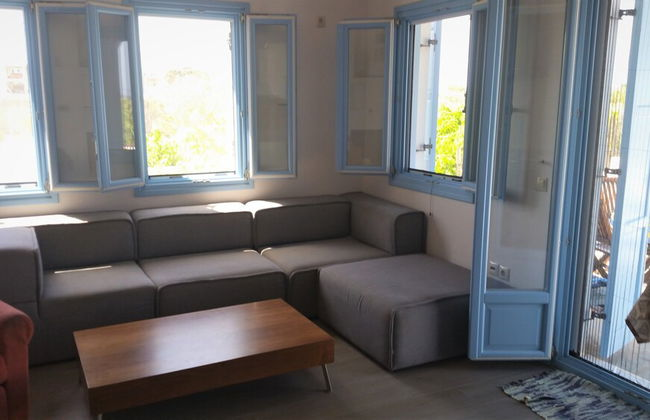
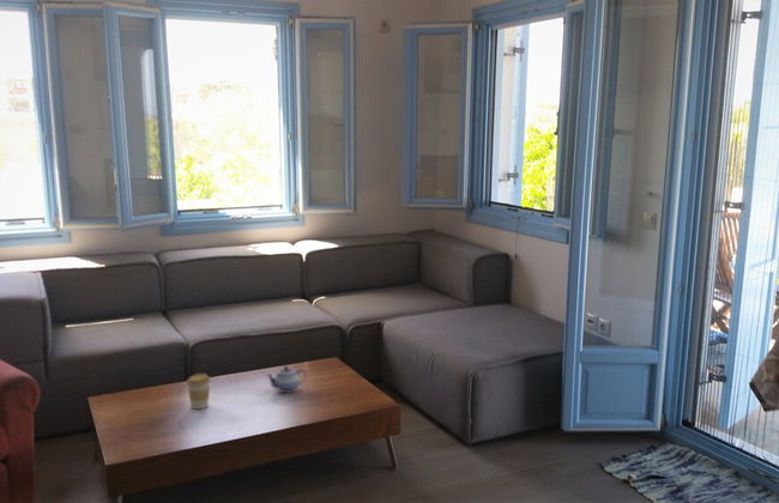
+ coffee cup (198, 390)
+ teapot (286, 377)
